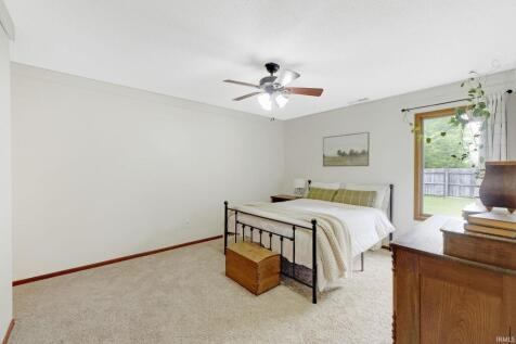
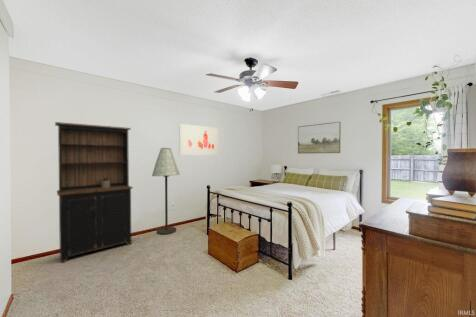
+ floor lamp (166, 189)
+ bookshelf (96, 187)
+ wall art (199, 140)
